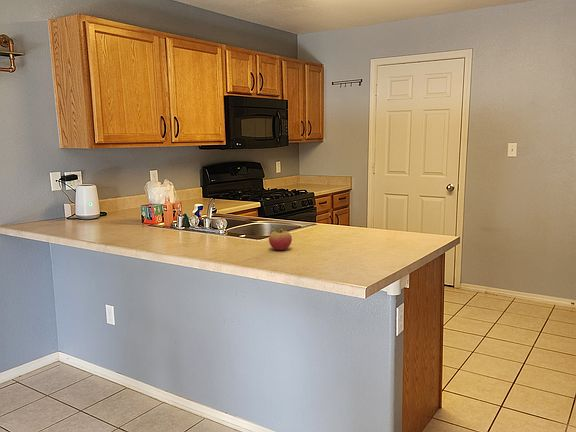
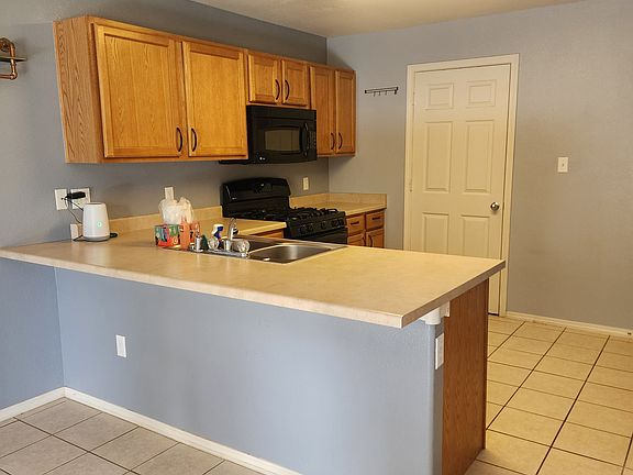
- fruit (280, 237)
